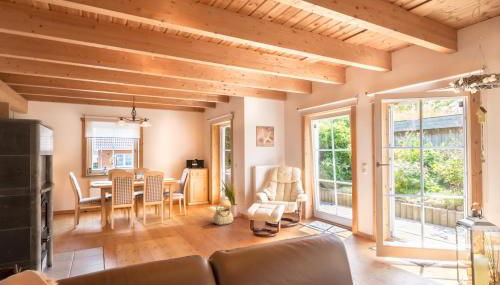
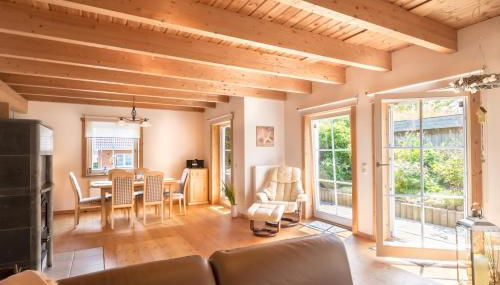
- basket (223, 213)
